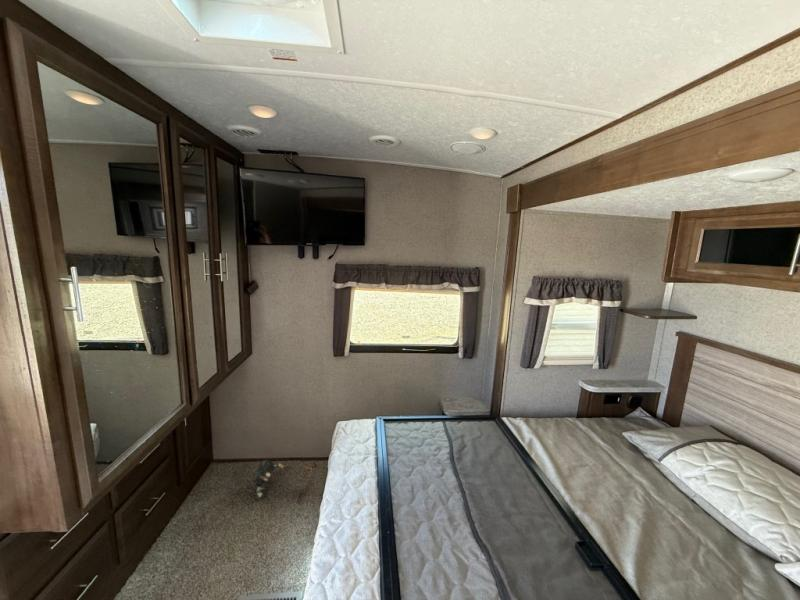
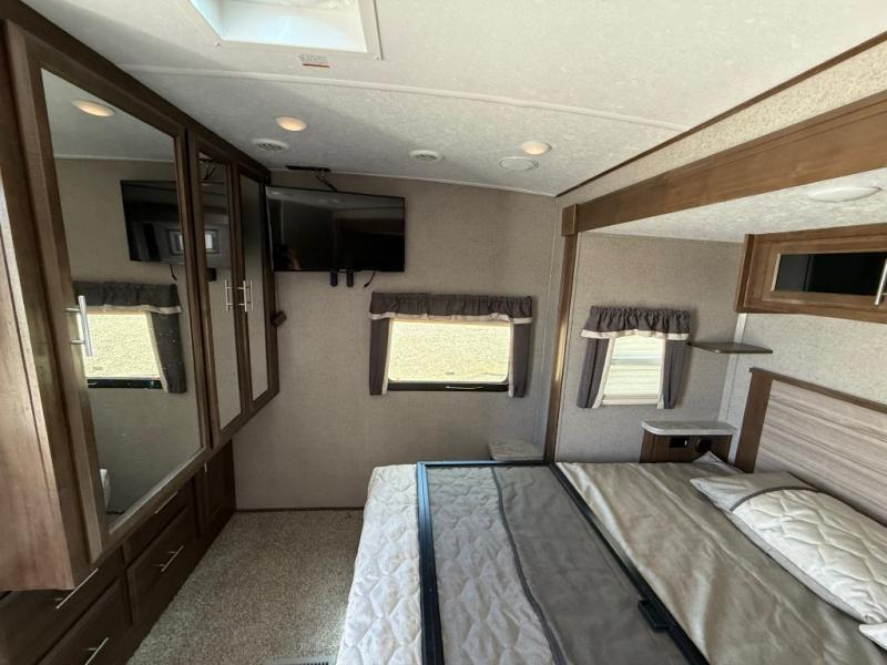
- backpack (284, 468)
